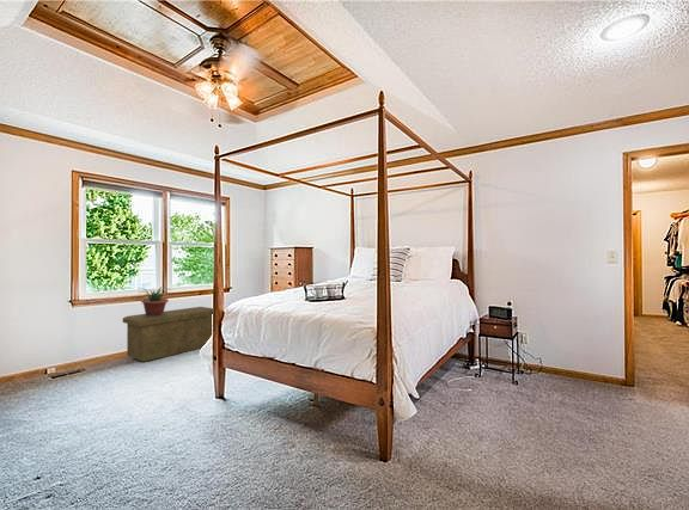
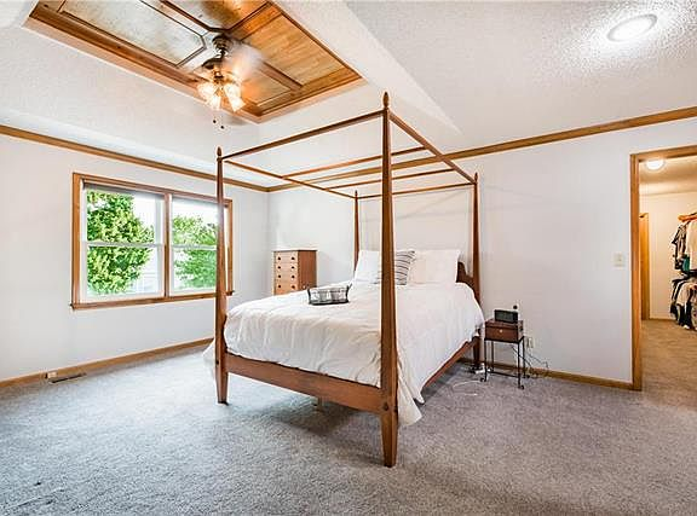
- storage bench (175, 331)
- potted plant (153, 301)
